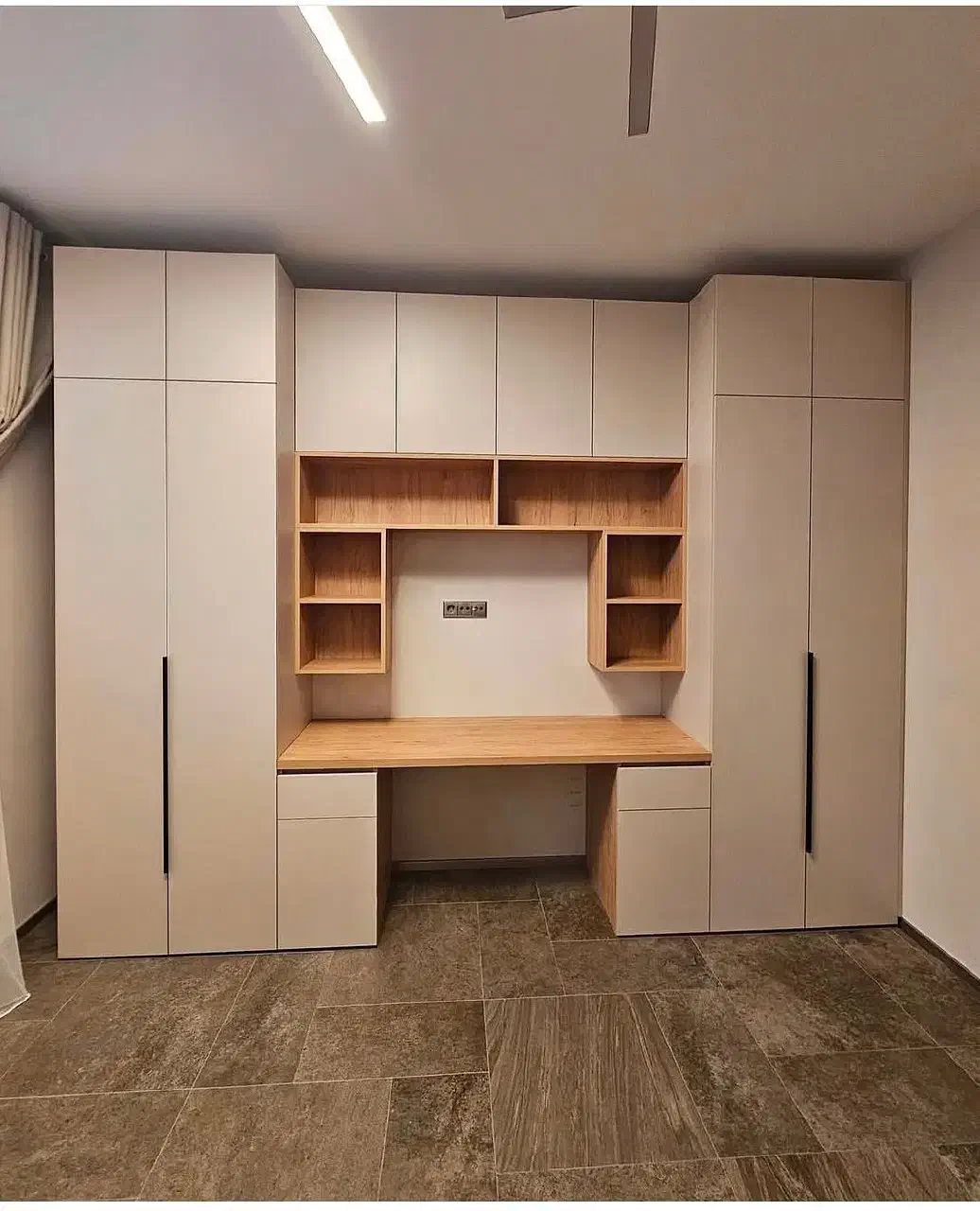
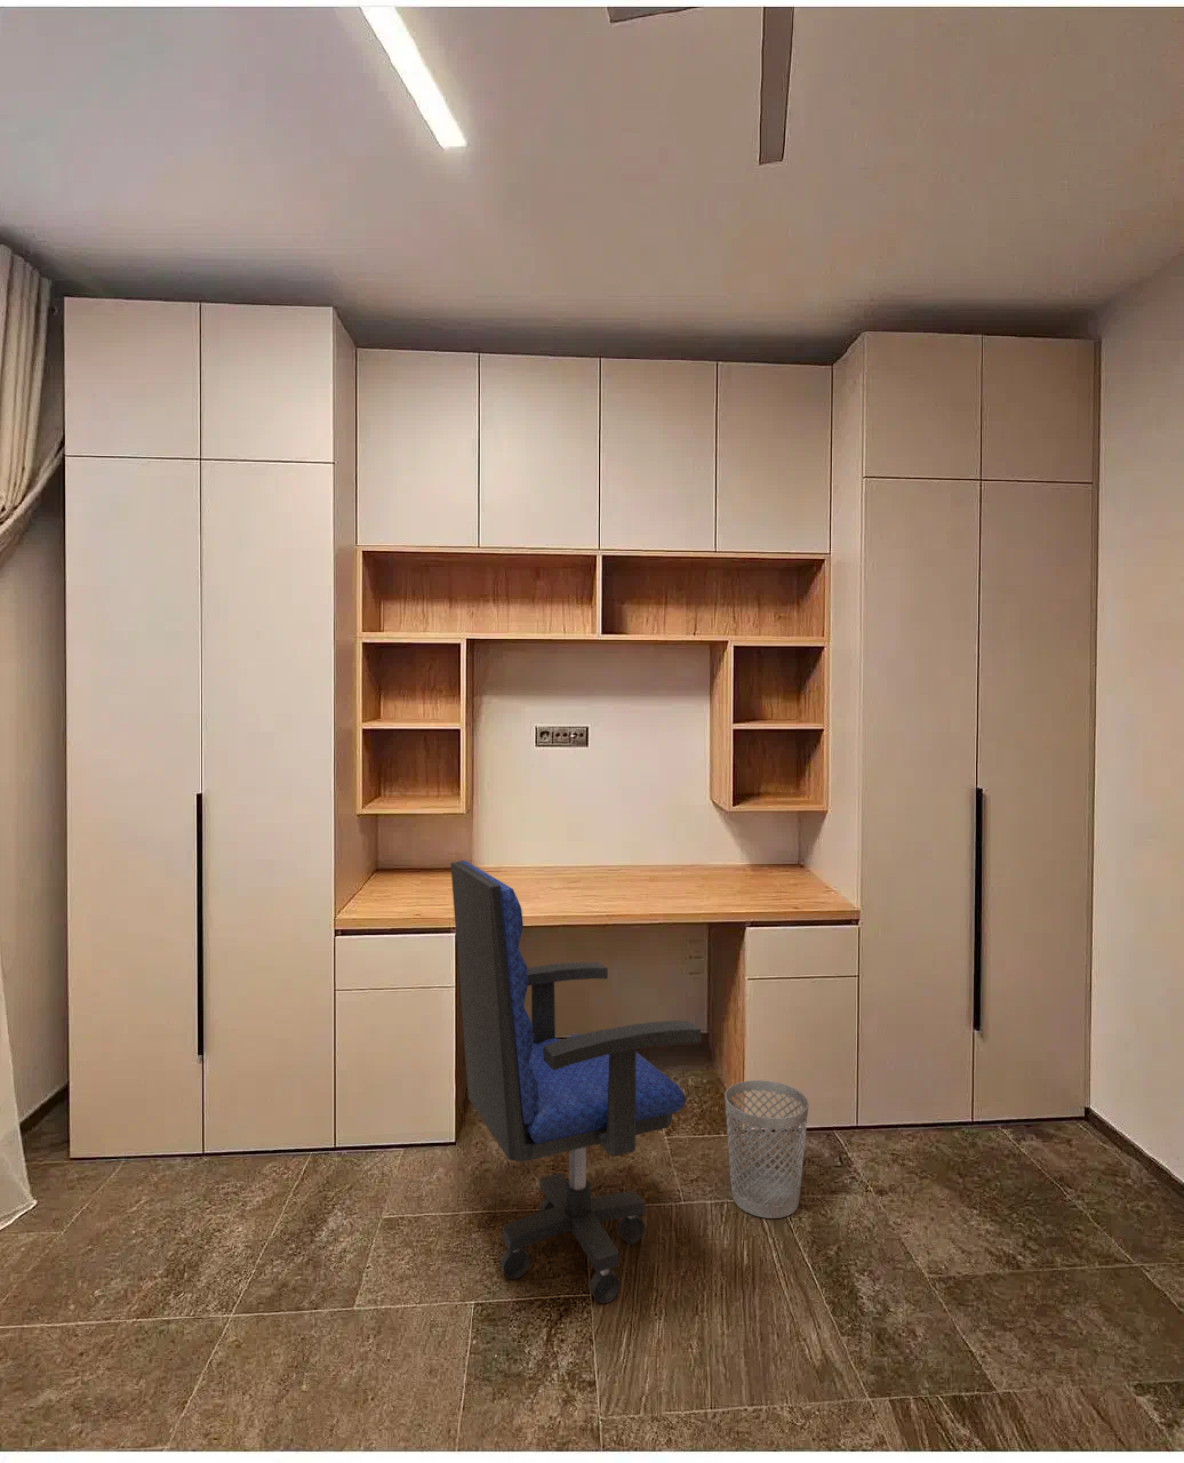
+ office chair (561, 1064)
+ wastebasket (765, 1148)
